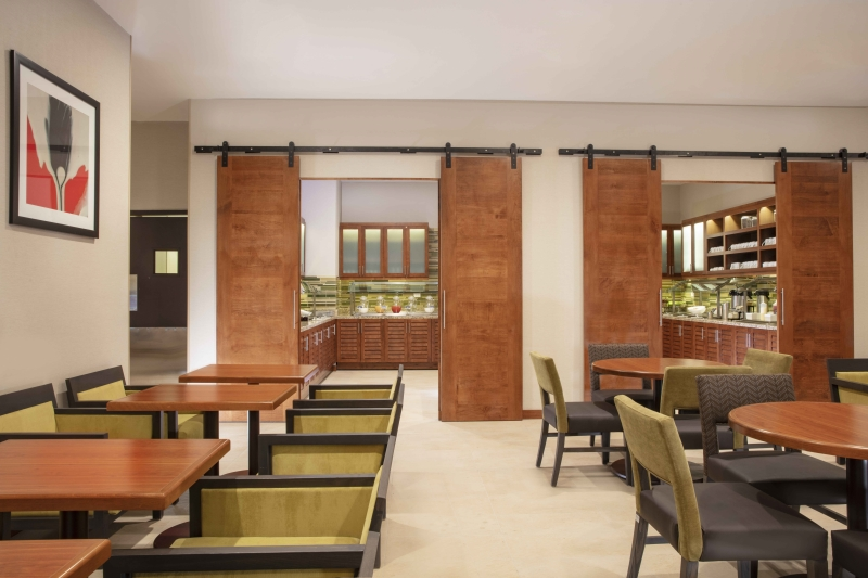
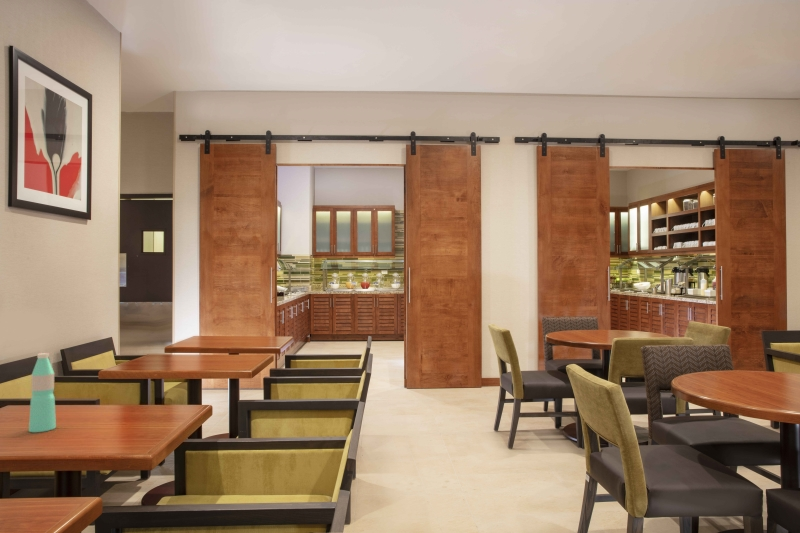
+ water bottle (42, 391)
